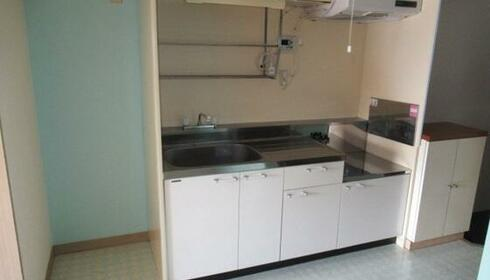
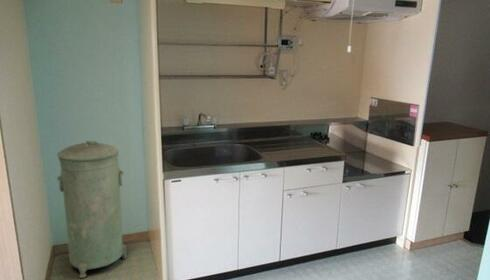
+ trash can (93, 203)
